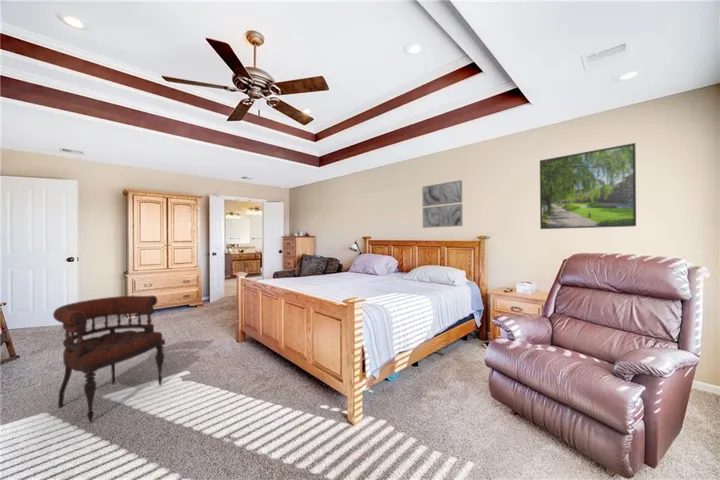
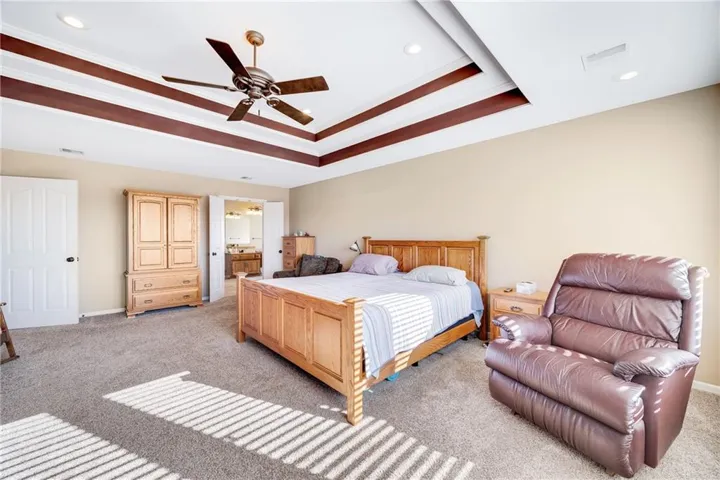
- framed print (583, 190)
- wall art (441, 204)
- armchair (107, 349)
